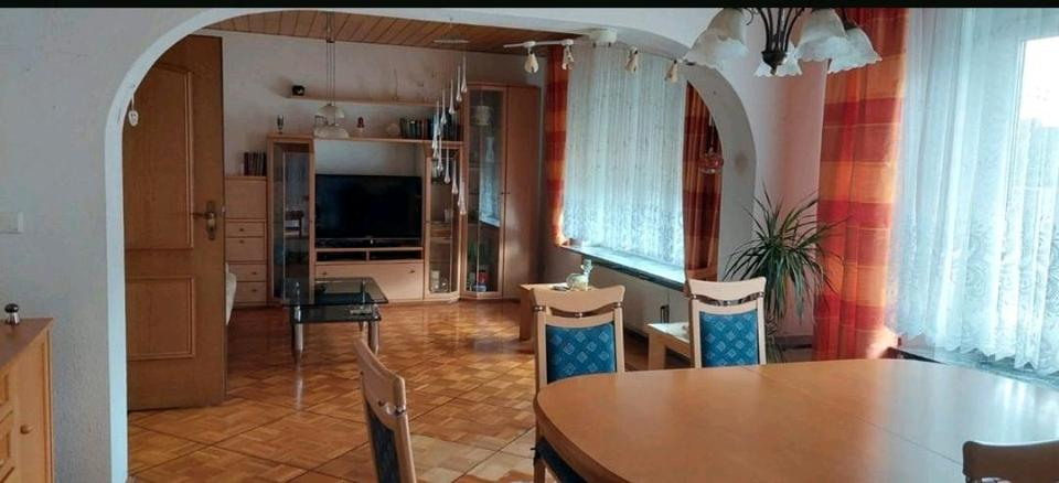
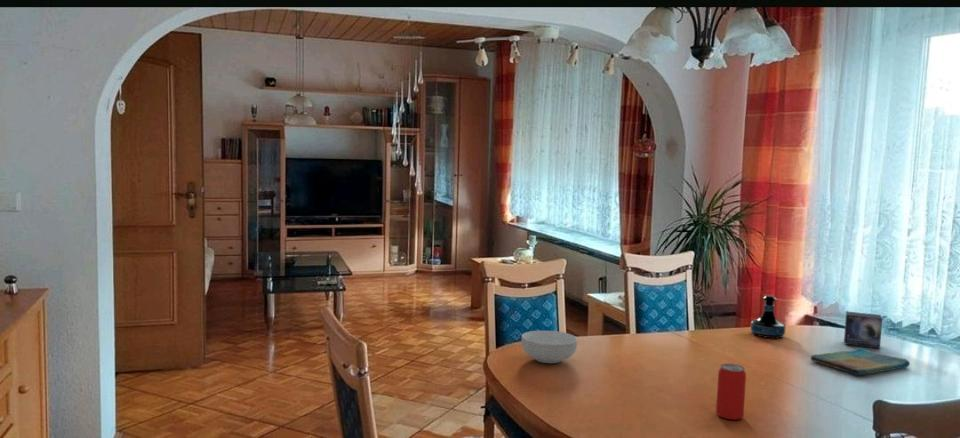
+ beverage can (731, 391)
+ tequila bottle (768, 315)
+ cereal bowl (548, 348)
+ dish towel (859, 360)
+ small box (862, 329)
